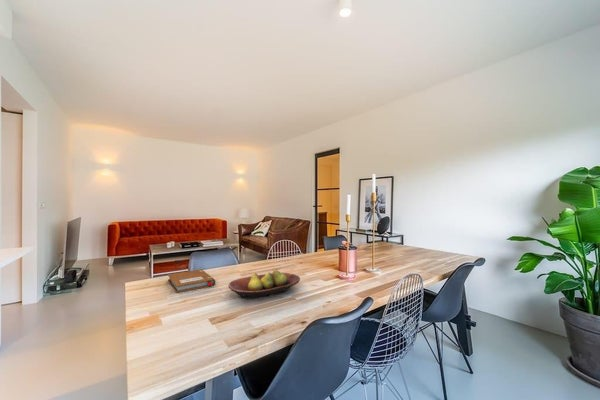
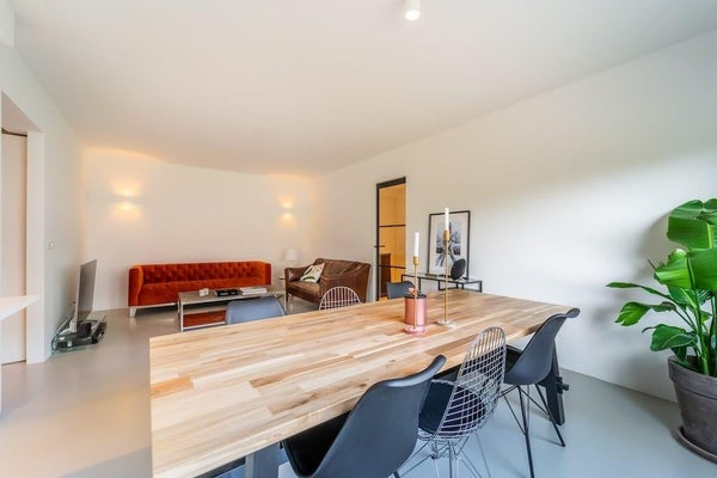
- notebook (191, 279)
- fruit bowl (265, 282)
